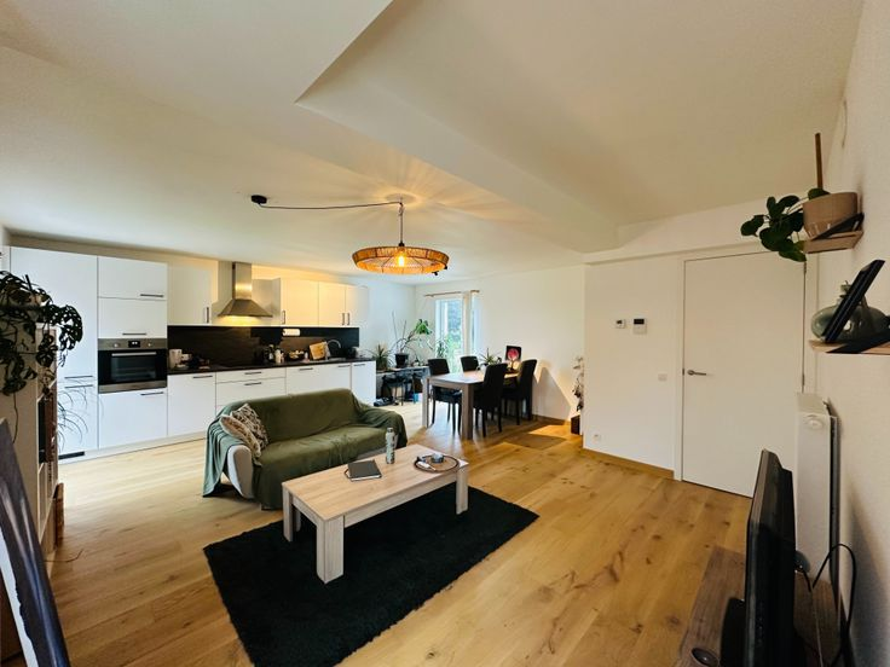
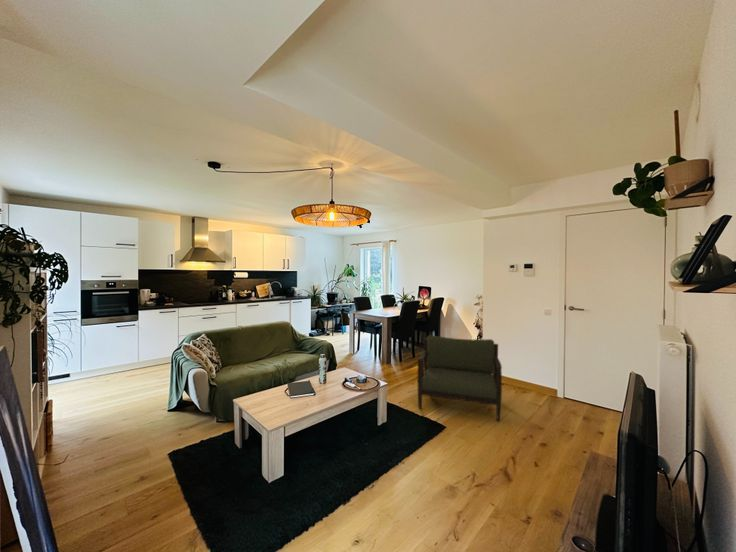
+ armchair (458, 372)
